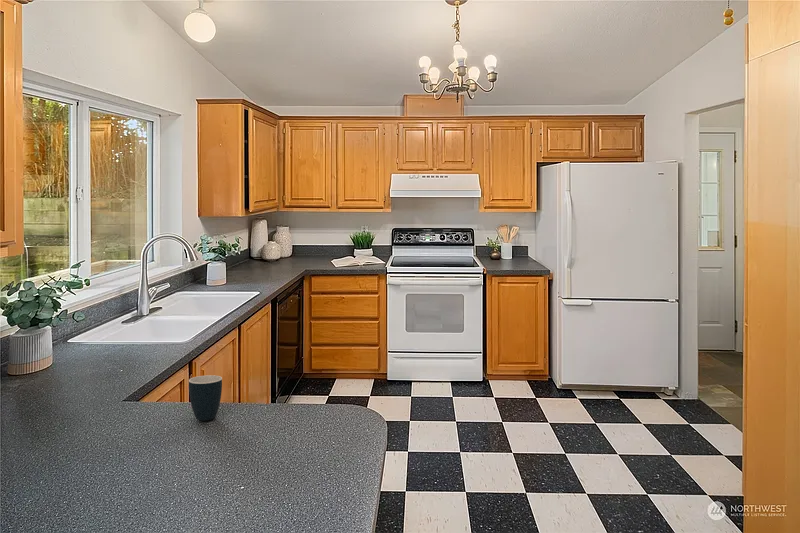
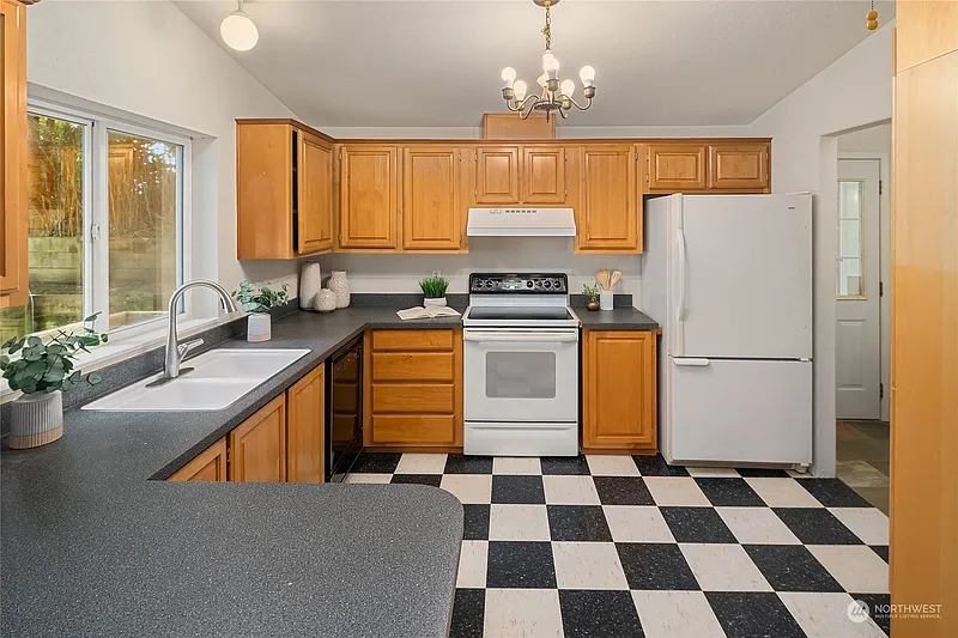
- mug (203, 397)
